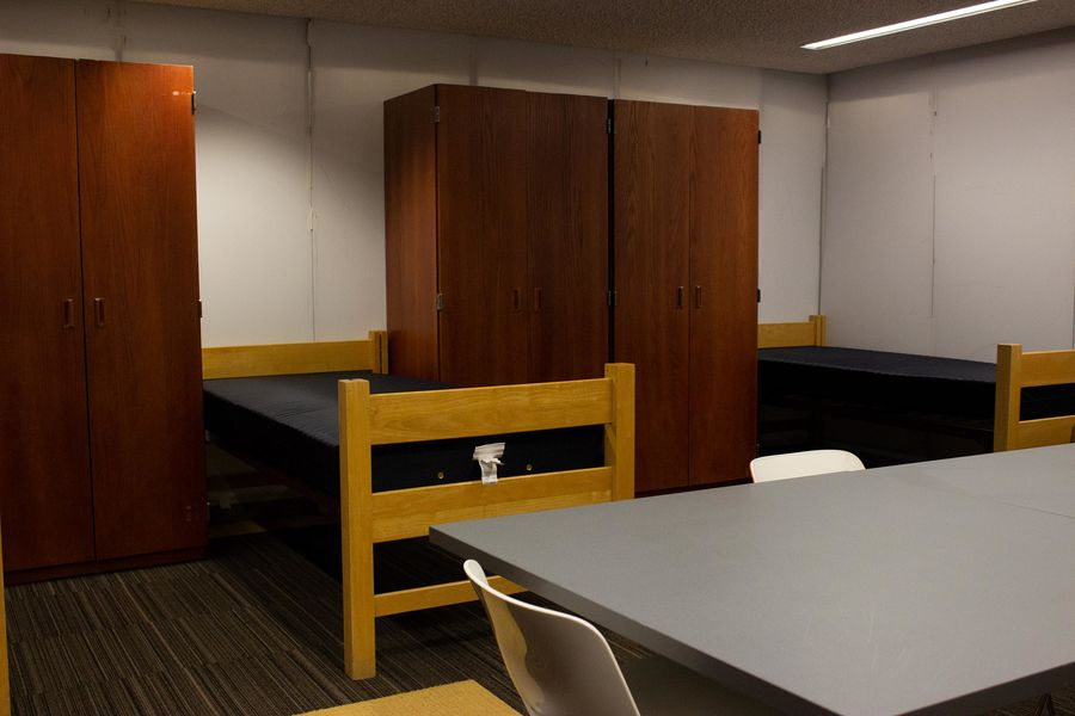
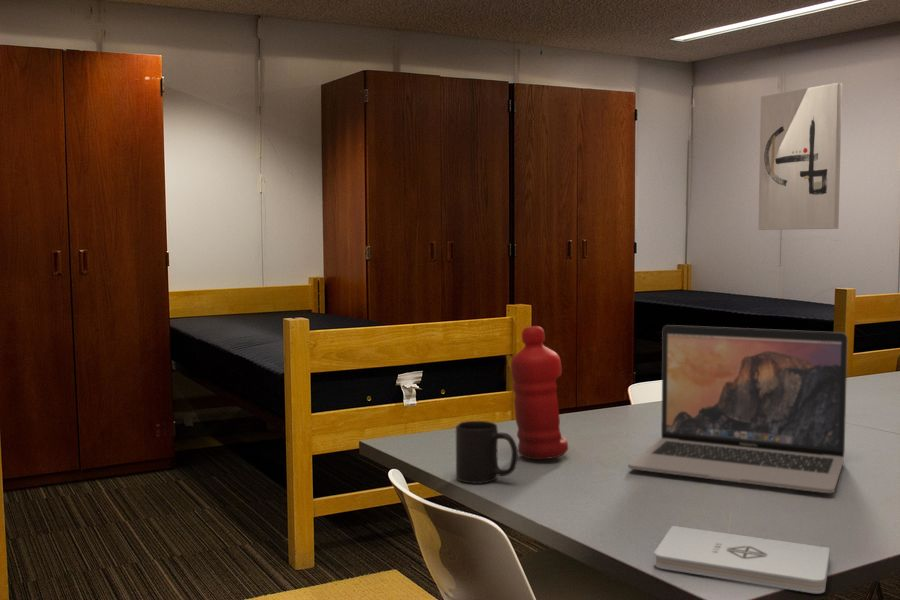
+ mug (487, 452)
+ notepad (741, 557)
+ laptop (738, 401)
+ wall art (798, 160)
+ water bottle (539, 391)
